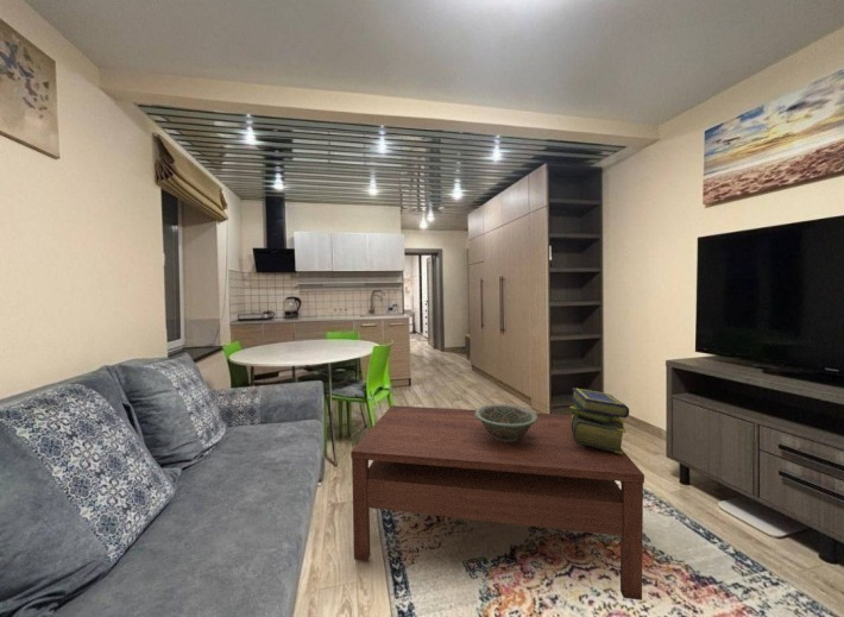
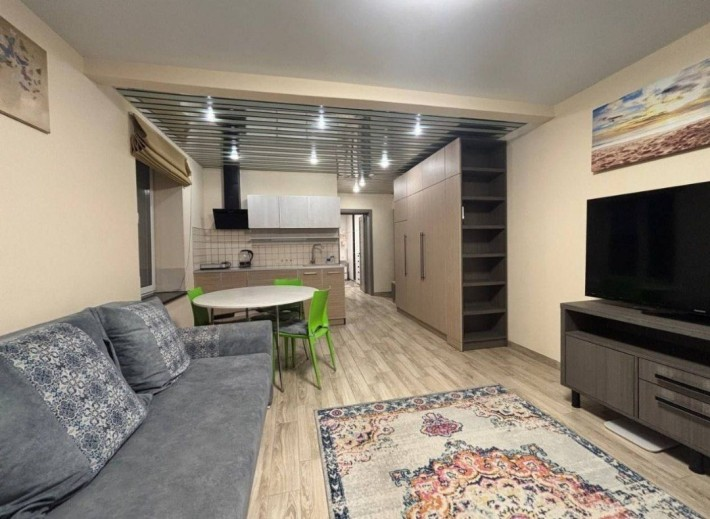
- stack of books (592, 417)
- coffee table (486, 479)
- decorative bowl (505, 424)
